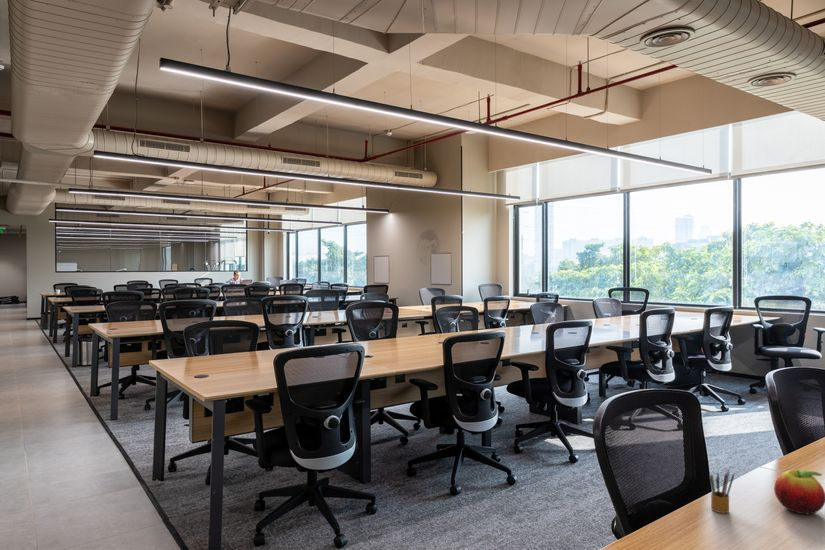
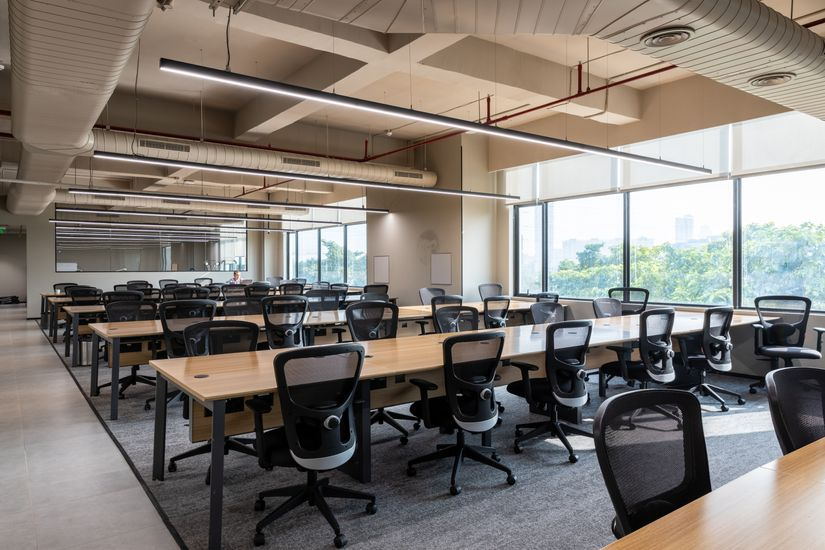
- fruit (799, 490)
- pencil box (719, 491)
